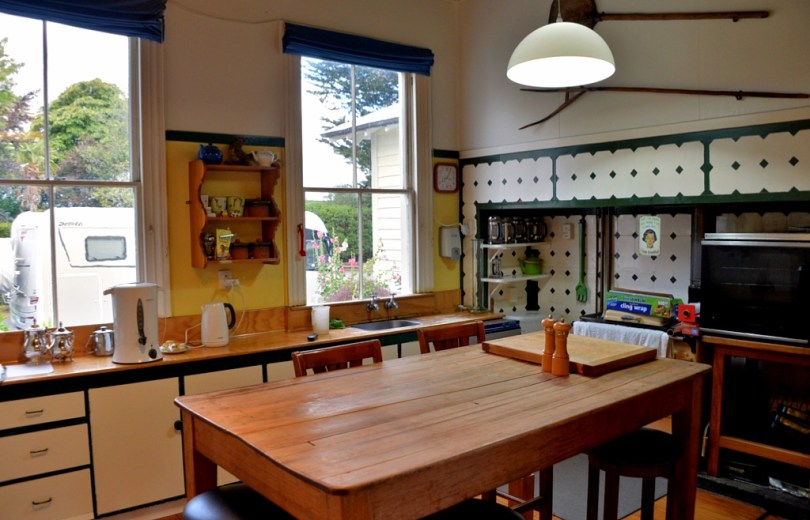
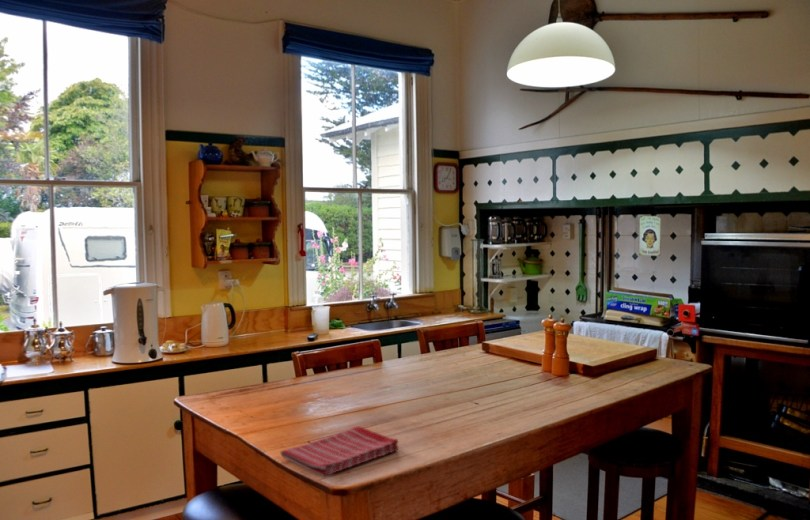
+ dish towel (341, 448)
